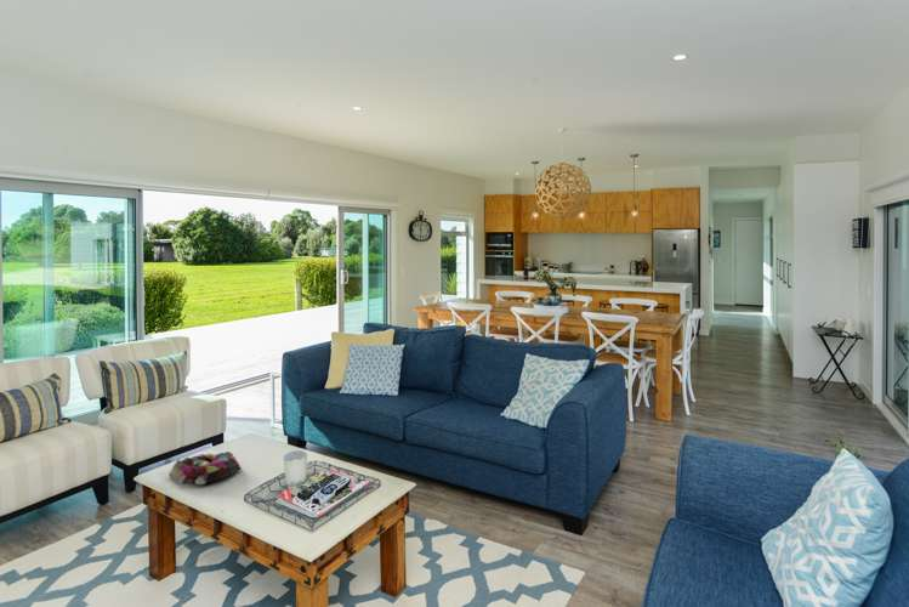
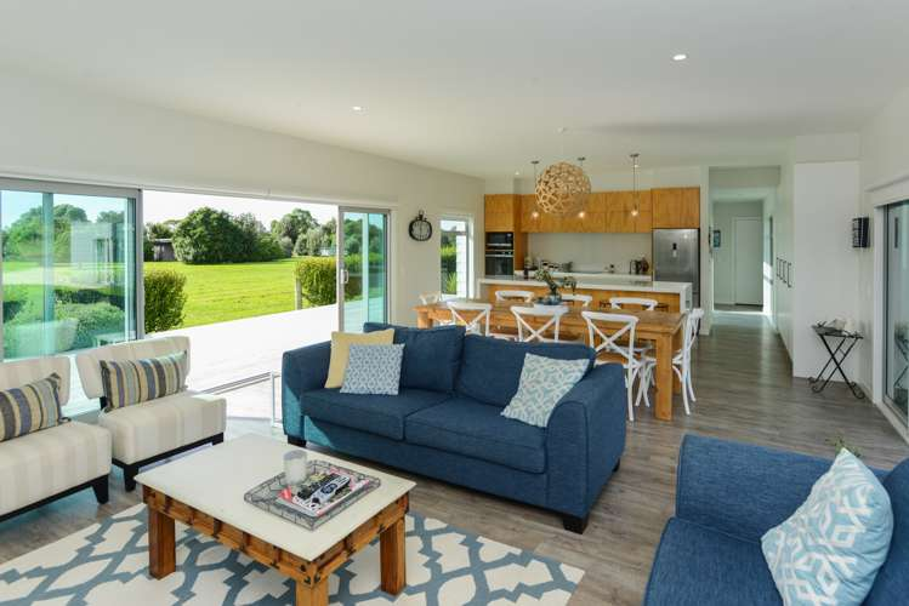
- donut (205, 465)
